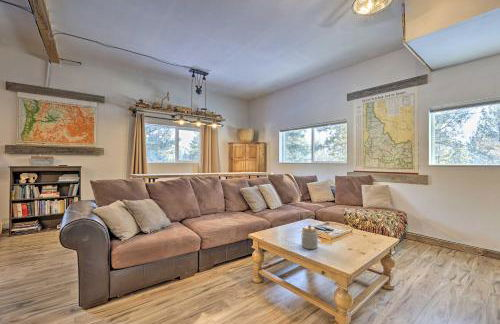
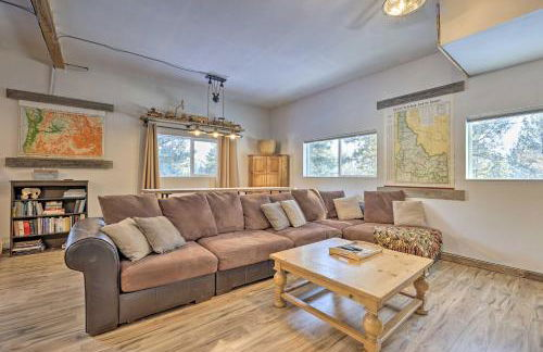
- jar (309, 235)
